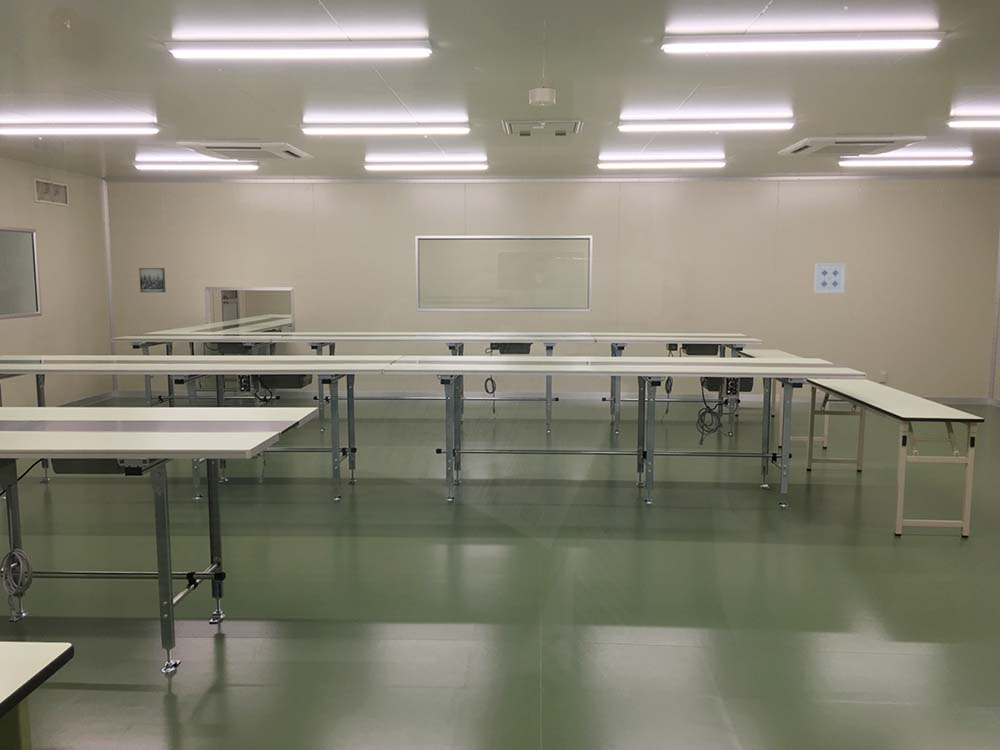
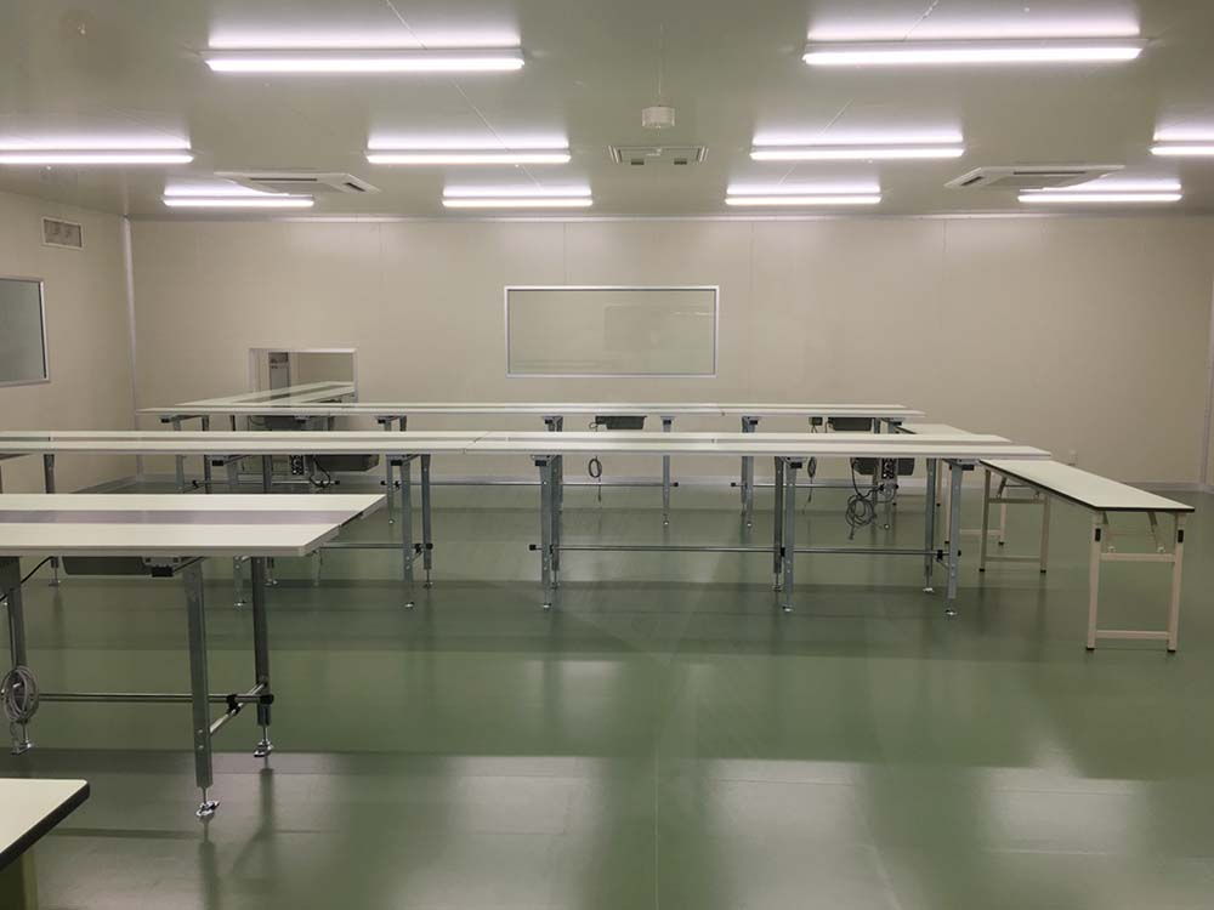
- wall art (829, 278)
- wall art (152, 280)
